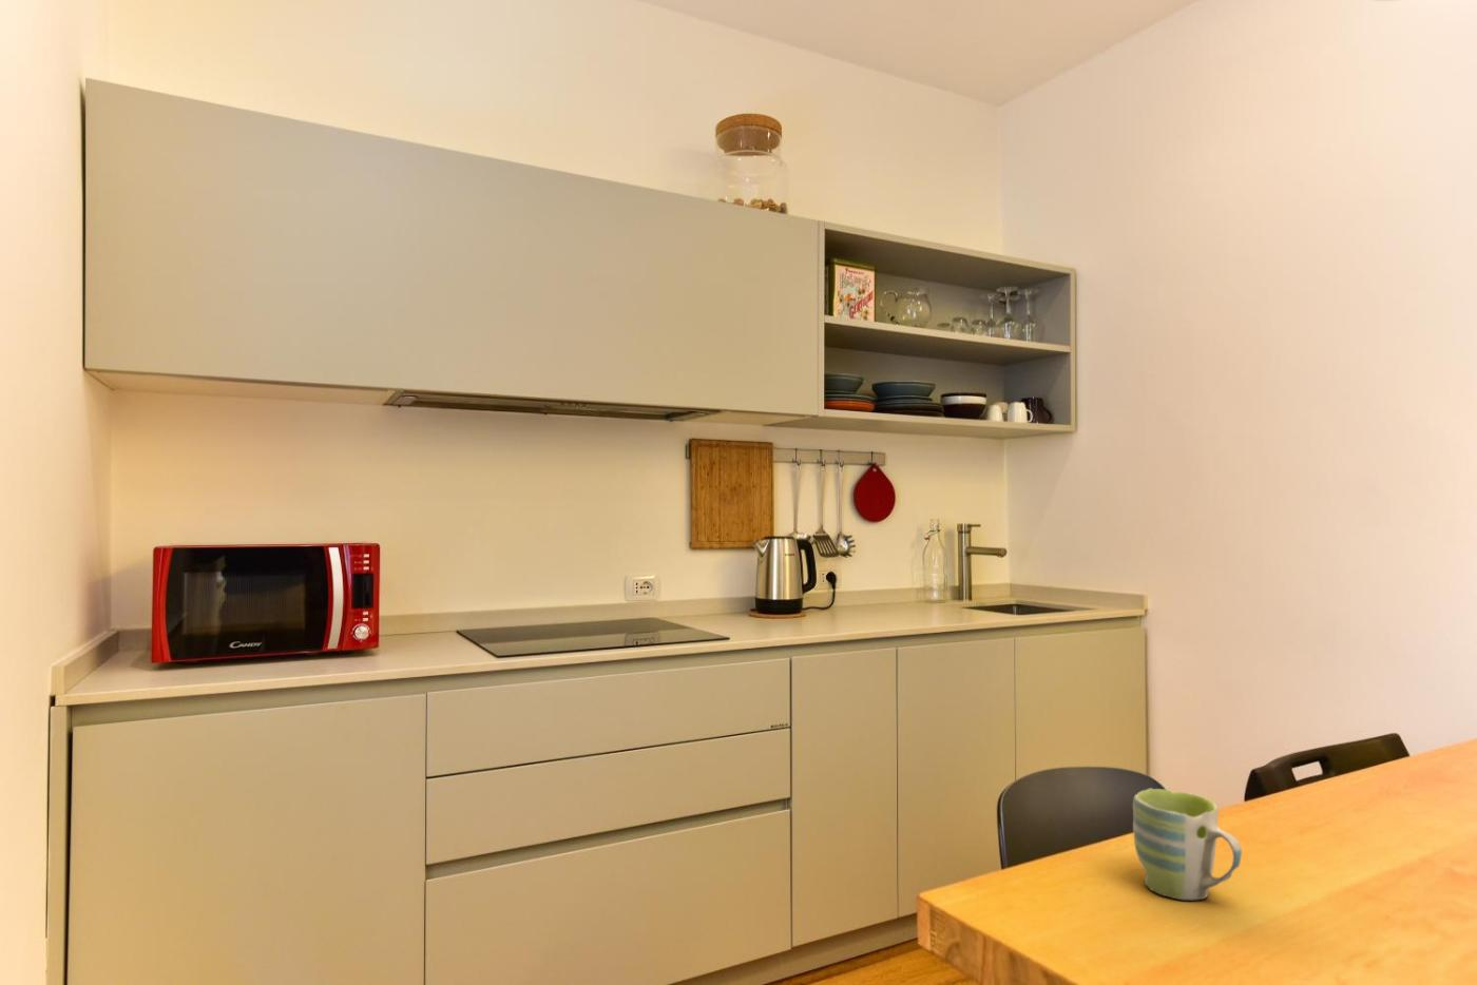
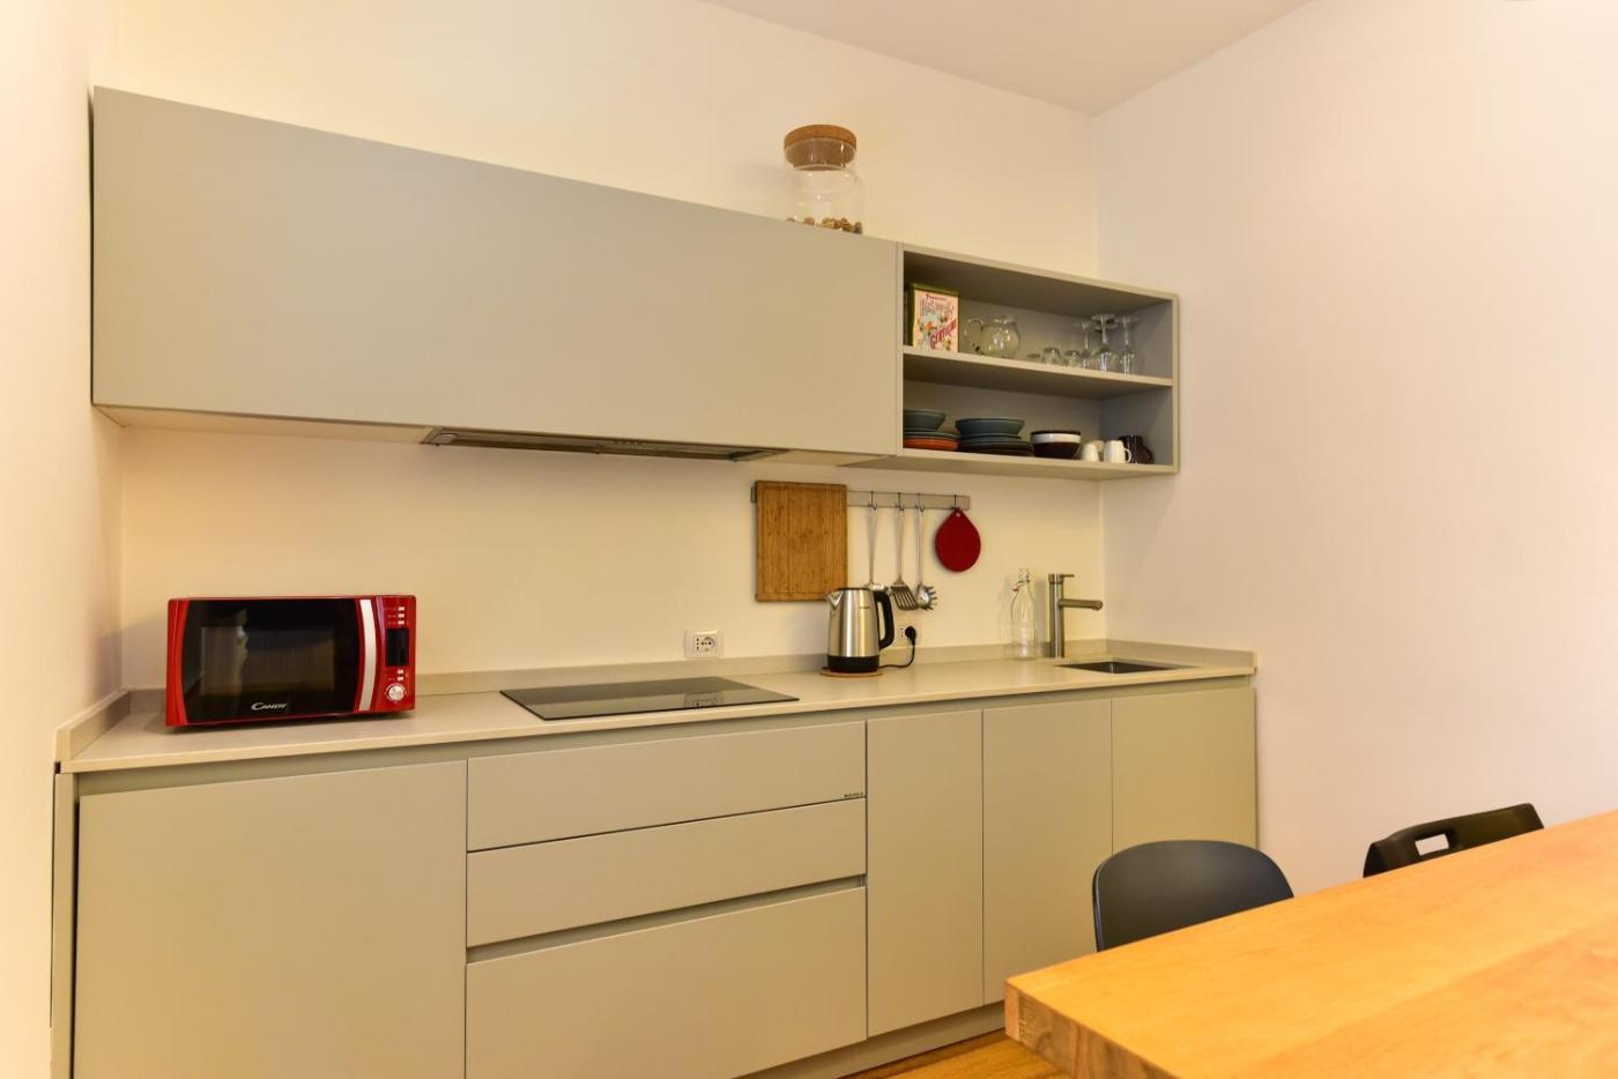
- mug (1188, 846)
